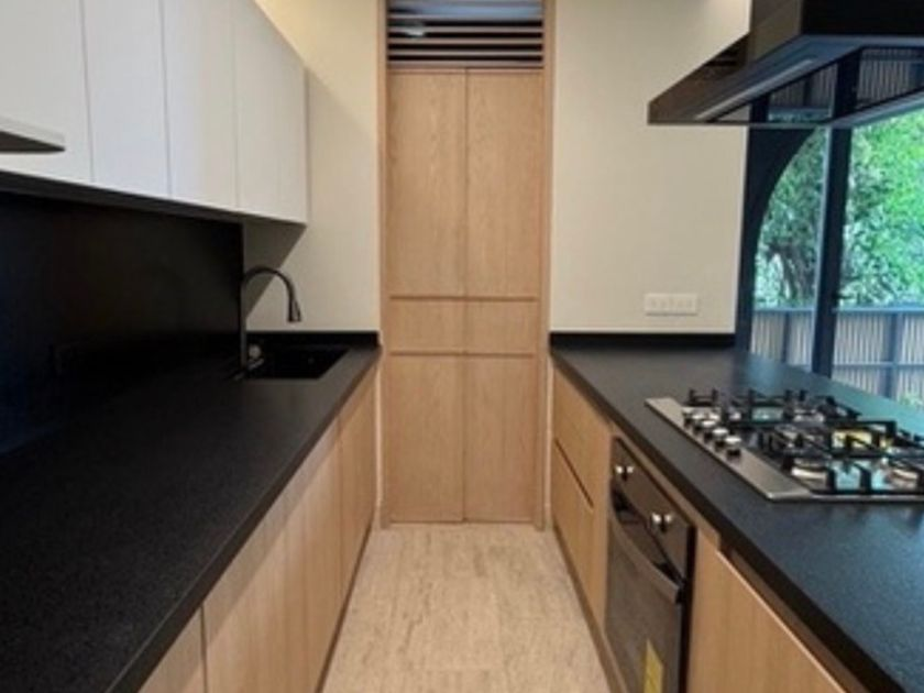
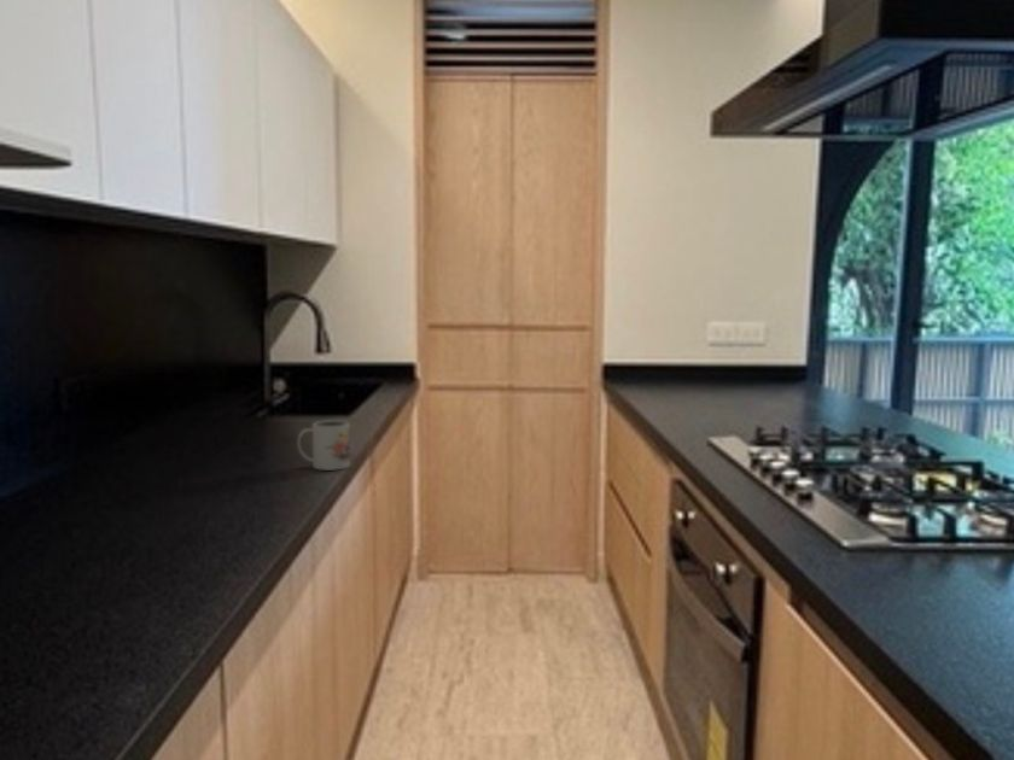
+ mug (324, 444)
